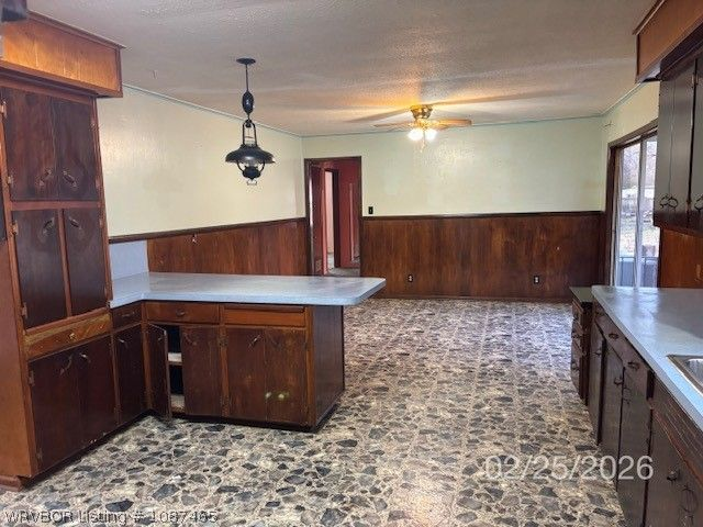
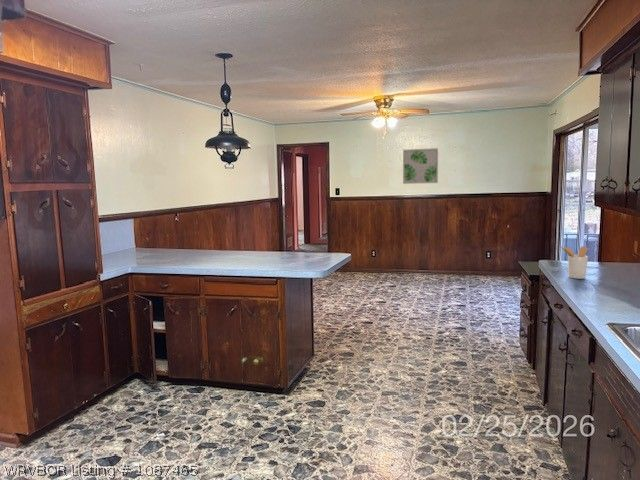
+ wall art (420, 166)
+ utensil holder (573, 261)
